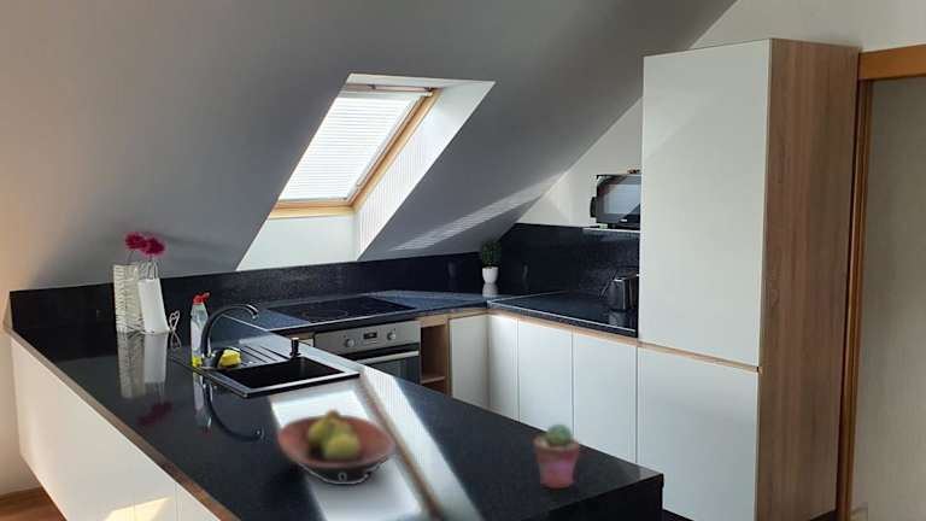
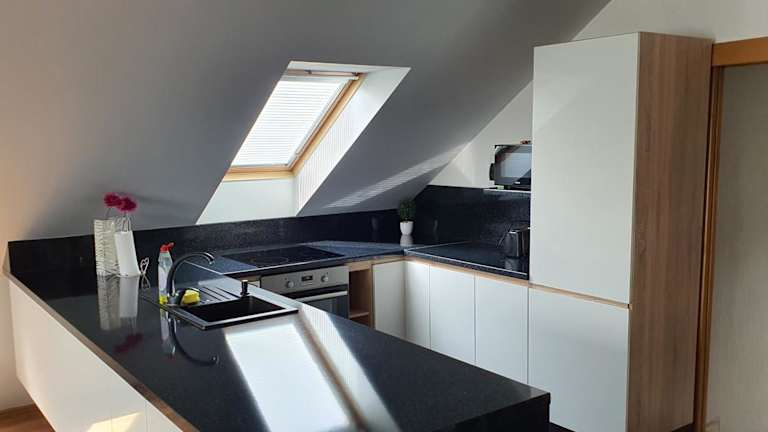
- potted succulent (557, 453)
- fruit bowl (334, 440)
